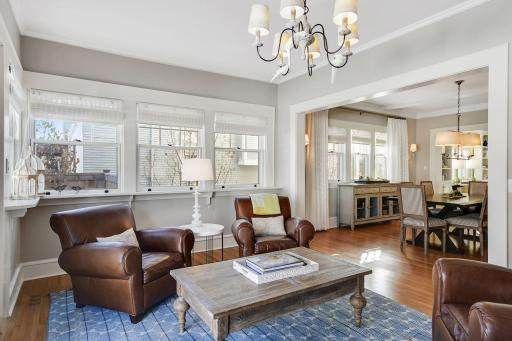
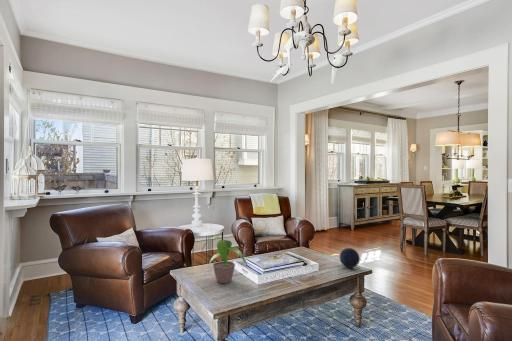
+ decorative orb (349, 257)
+ potted plant (223, 258)
